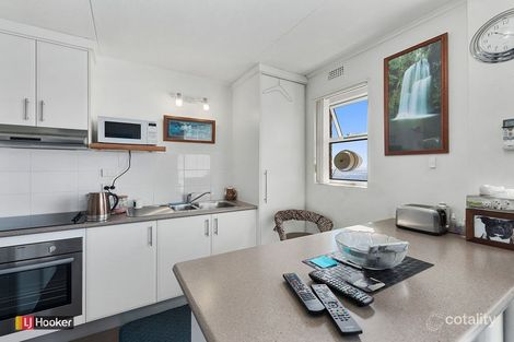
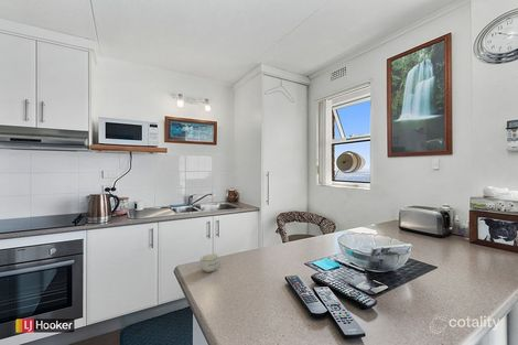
+ cup (211, 262)
